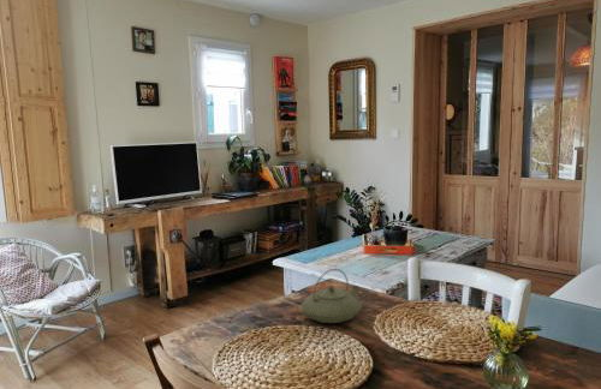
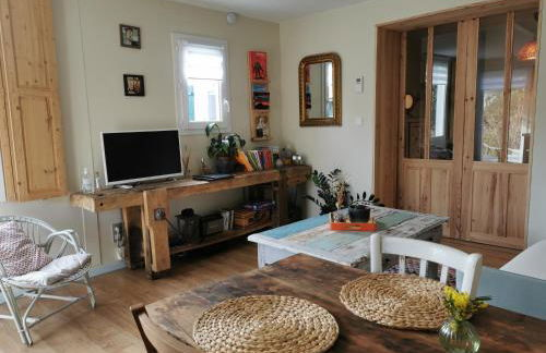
- teapot (334, 292)
